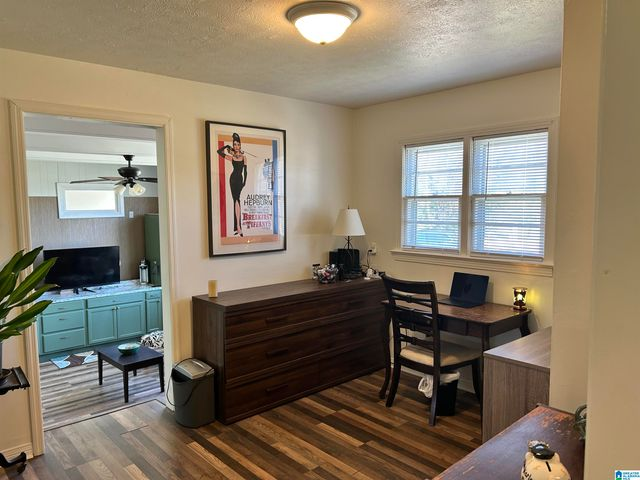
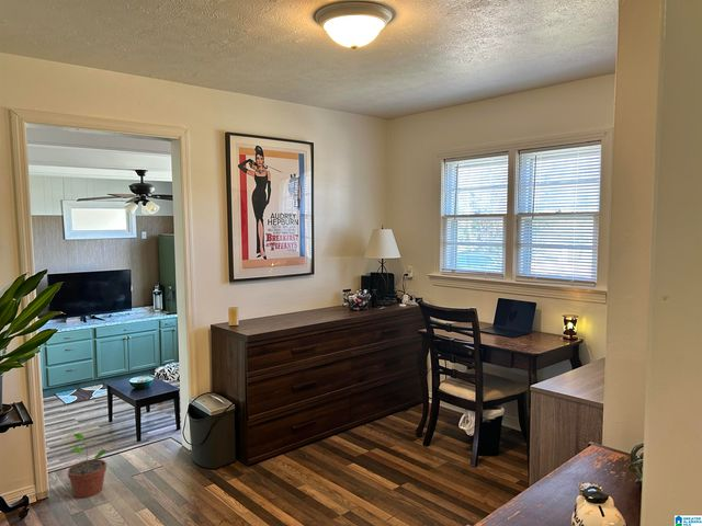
+ potted plant (87, 462)
